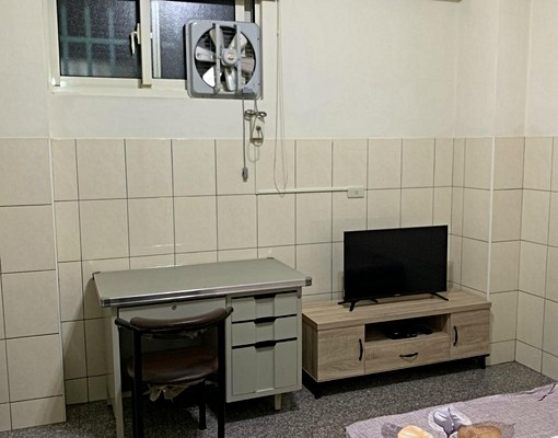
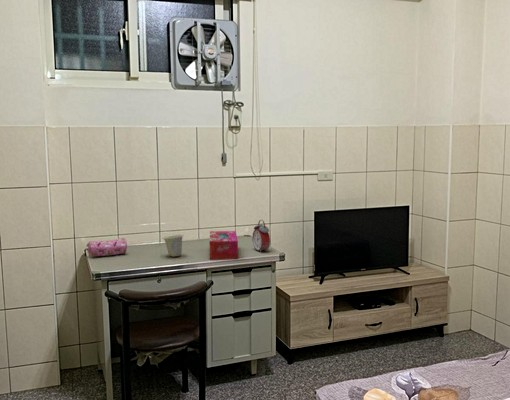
+ cup (173, 245)
+ tissue box (223, 244)
+ pencil case (107, 247)
+ alarm clock (261, 235)
